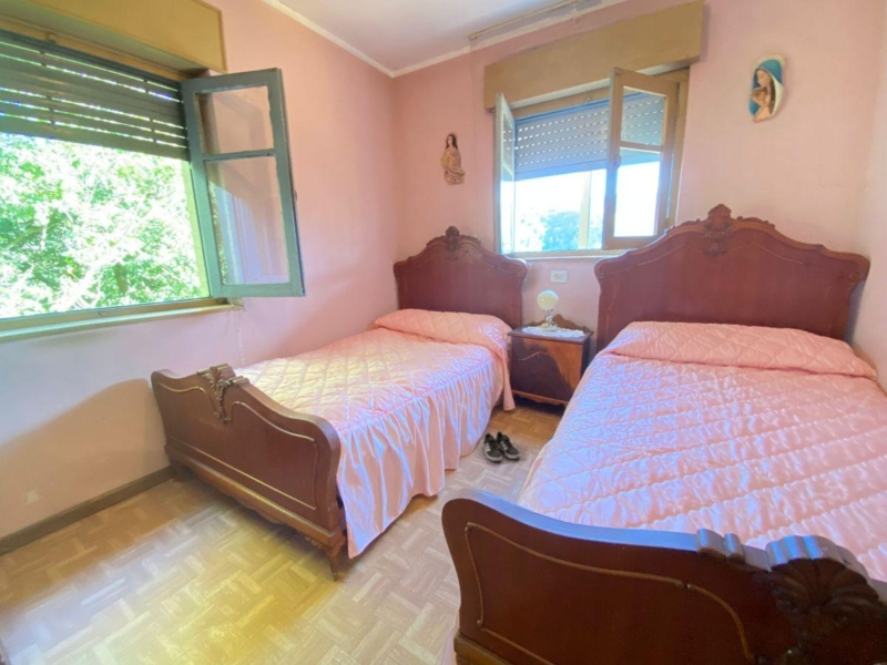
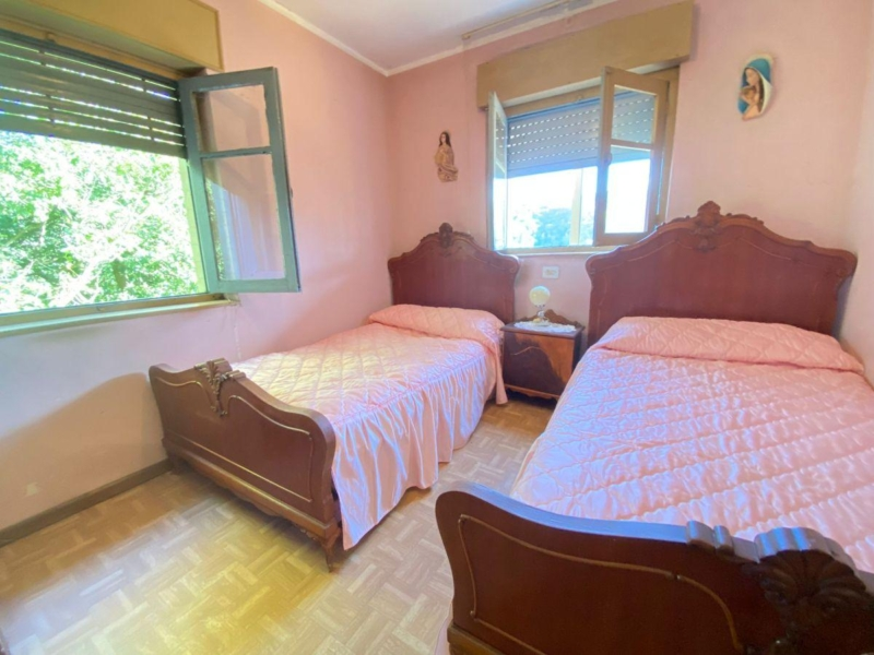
- shoe (500, 446)
